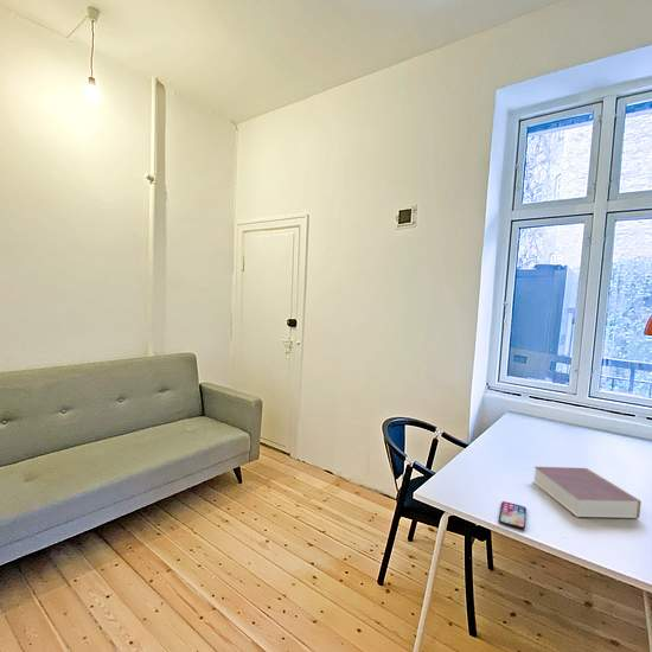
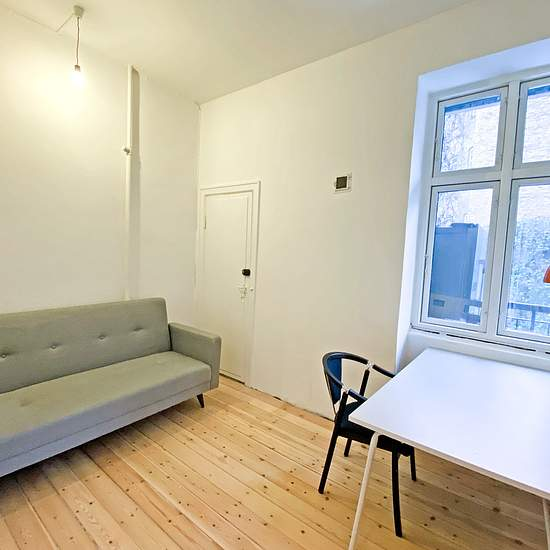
- smartphone (512, 513)
- book (582, 490)
